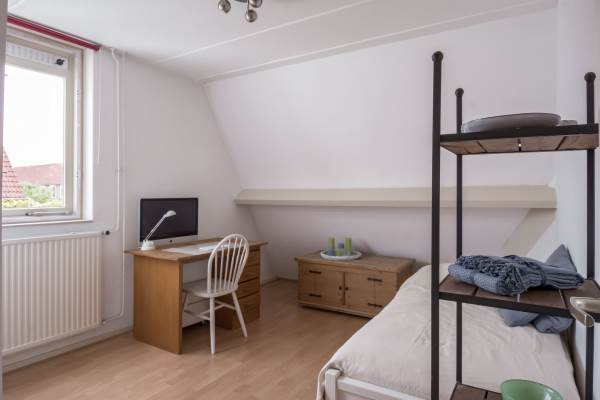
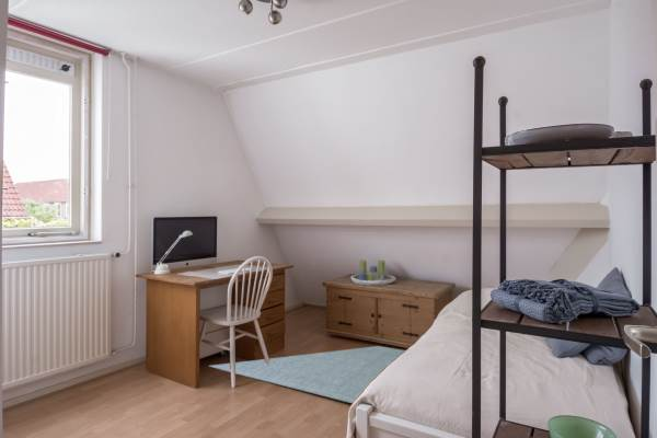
+ rug (341, 364)
